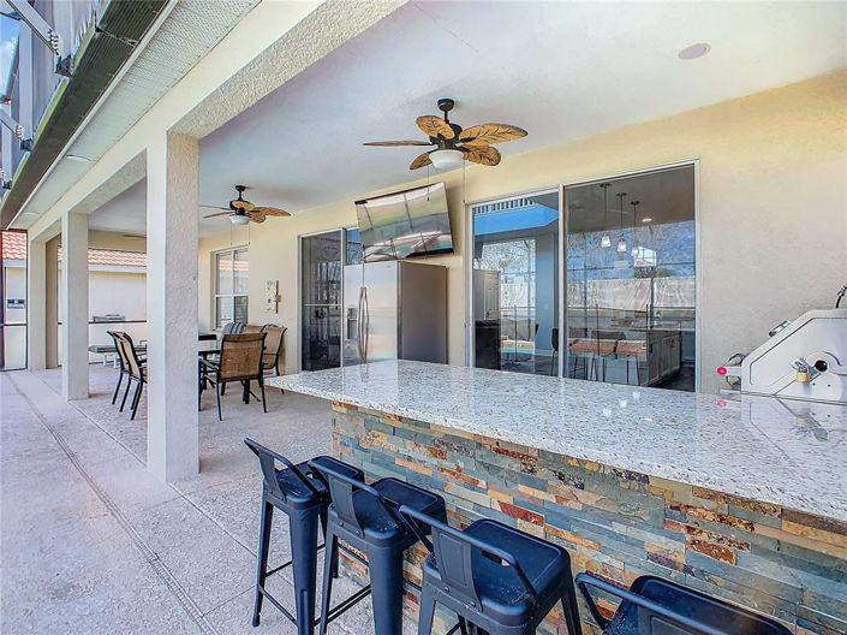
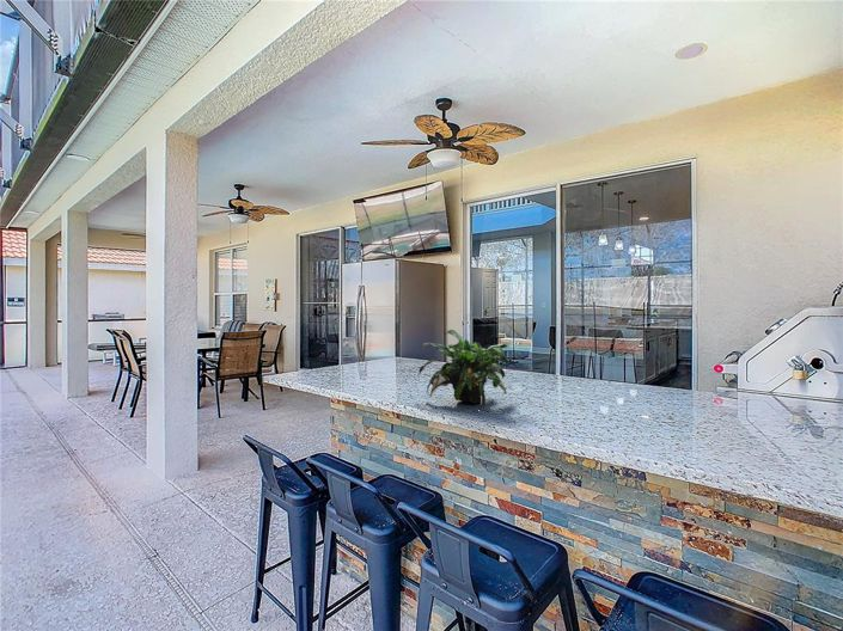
+ potted plant (468, 366)
